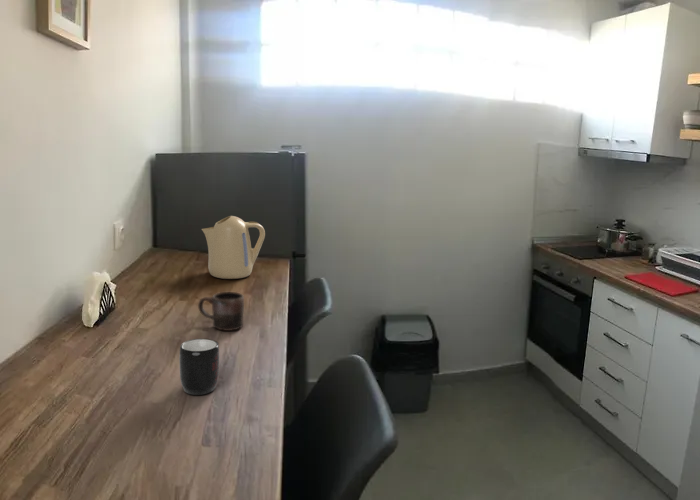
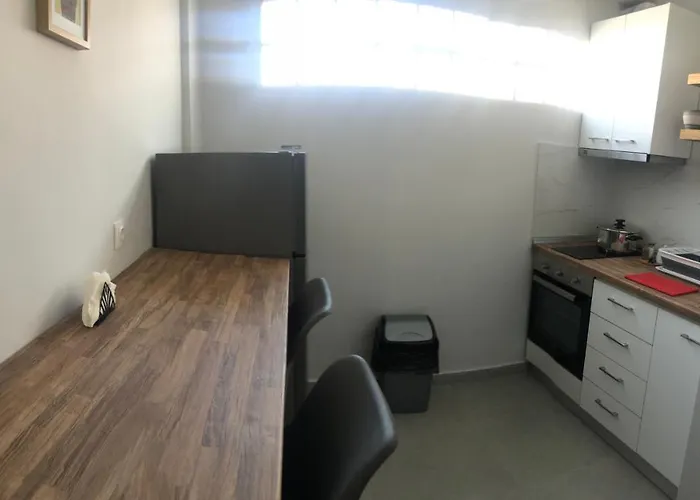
- kettle (233, 245)
- mug (199, 364)
- mug (220, 311)
